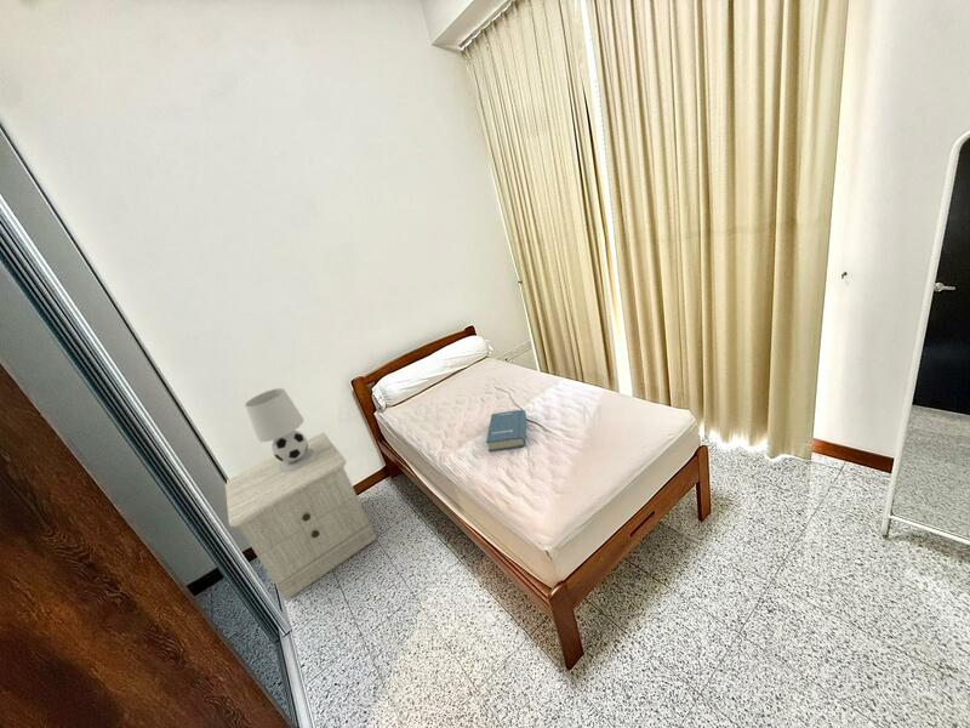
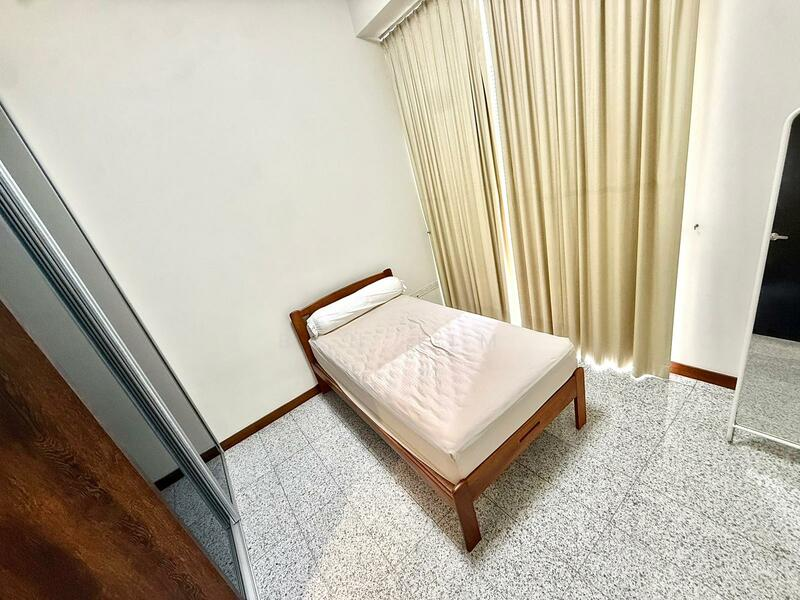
- hardback book (507, 428)
- nightstand (304, 511)
- table lamp (281, 430)
